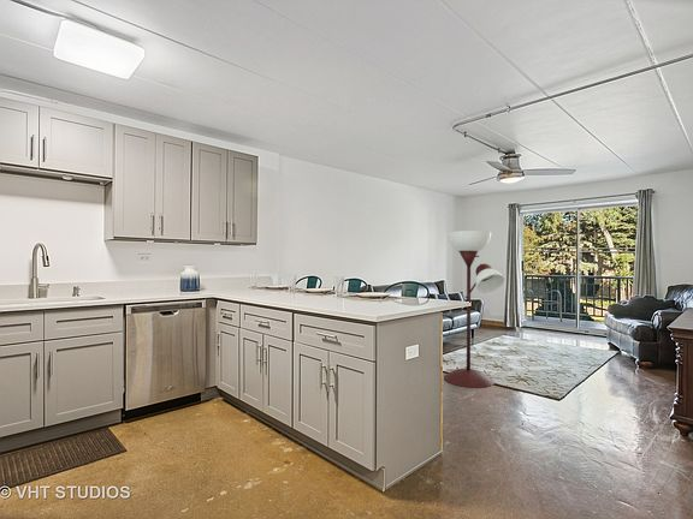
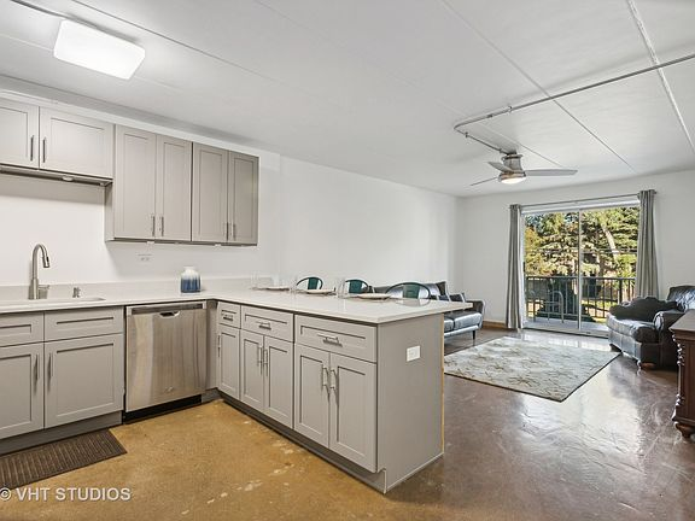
- floor lamp (469, 308)
